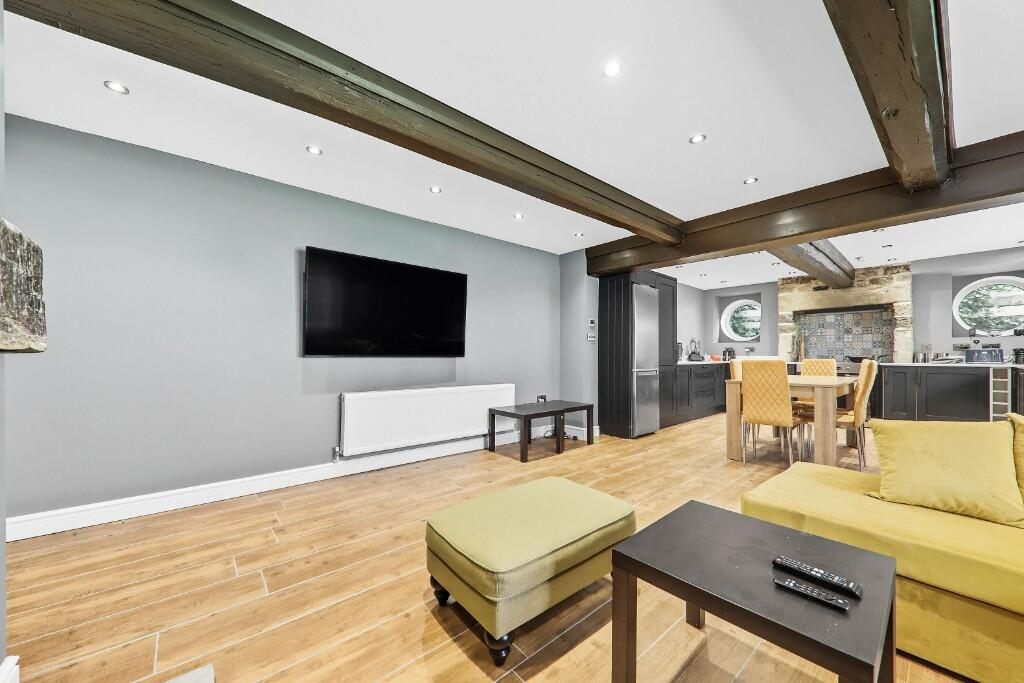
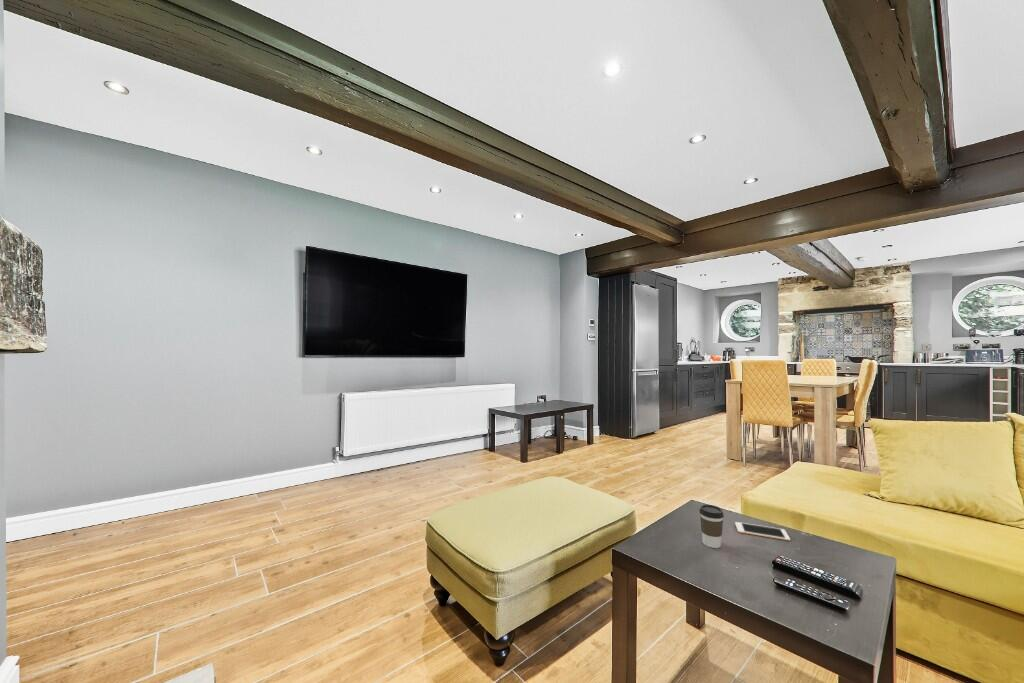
+ coffee cup (711, 526)
+ cell phone (761, 530)
